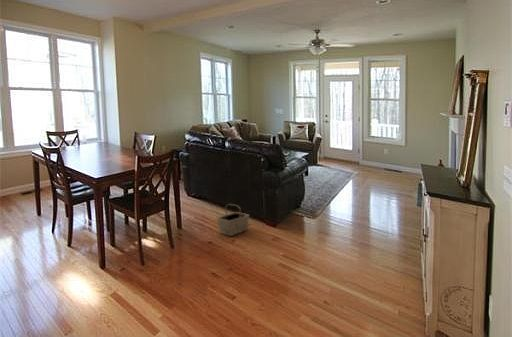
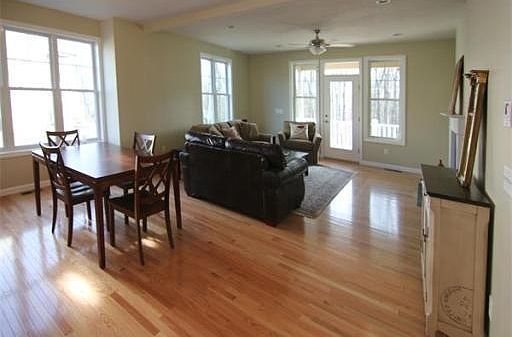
- basket (233, 218)
